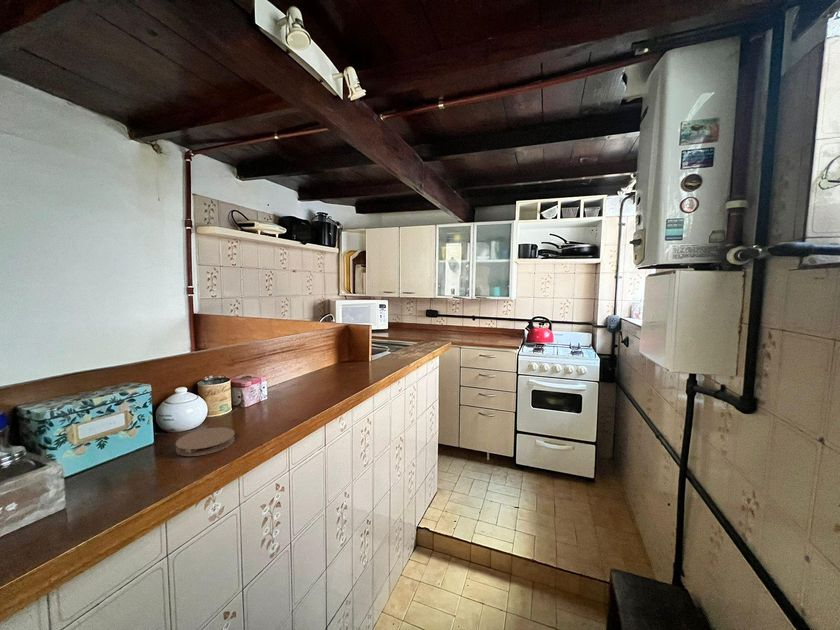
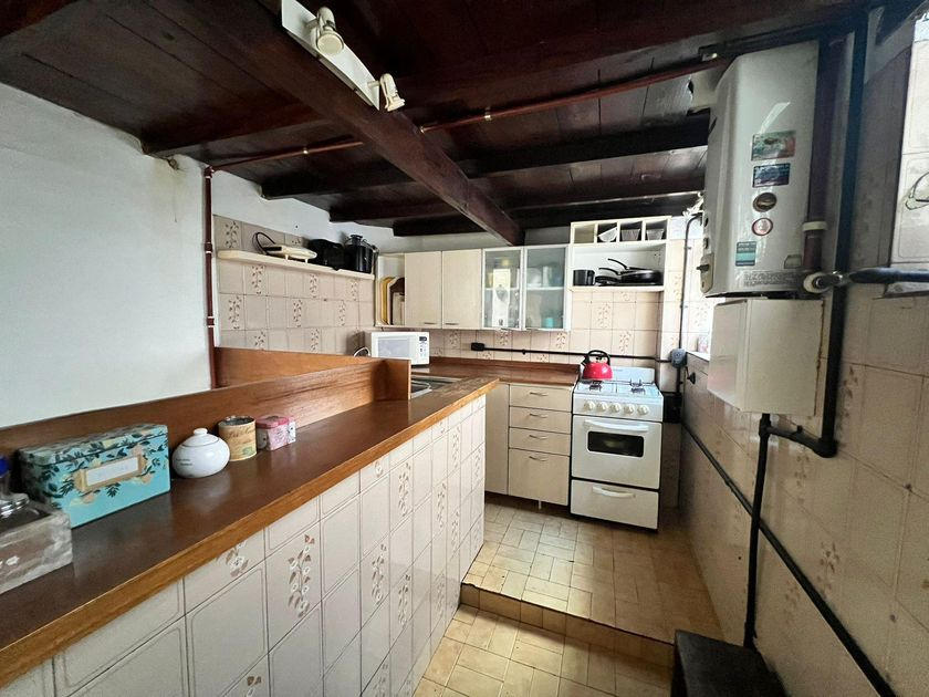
- coaster (206, 440)
